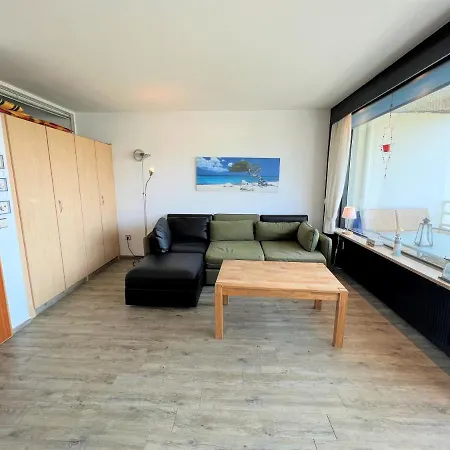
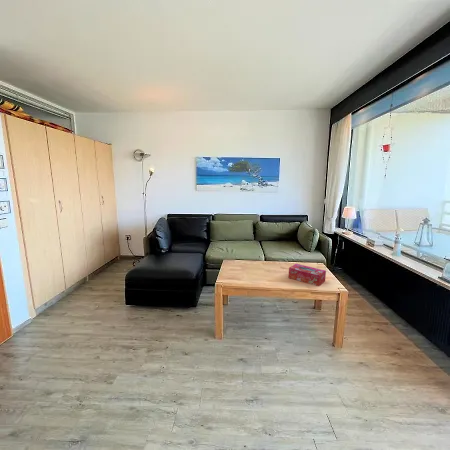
+ tissue box (306, 274)
